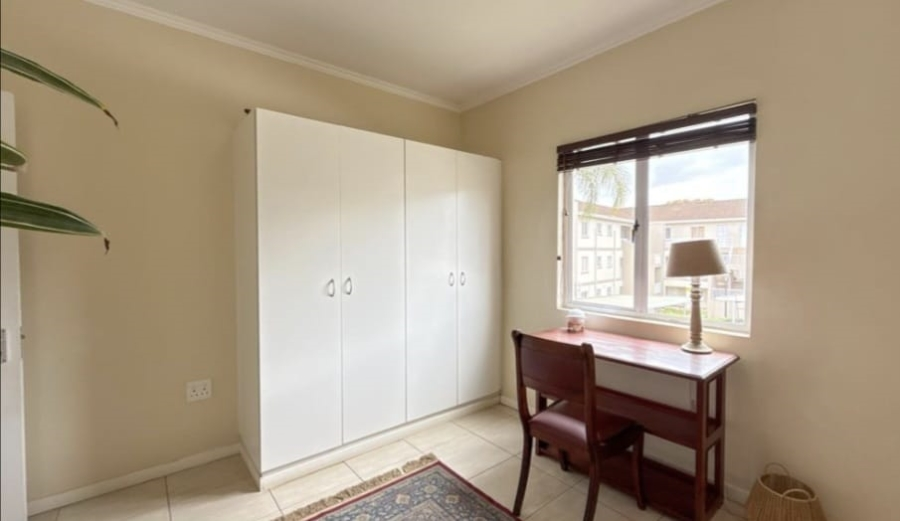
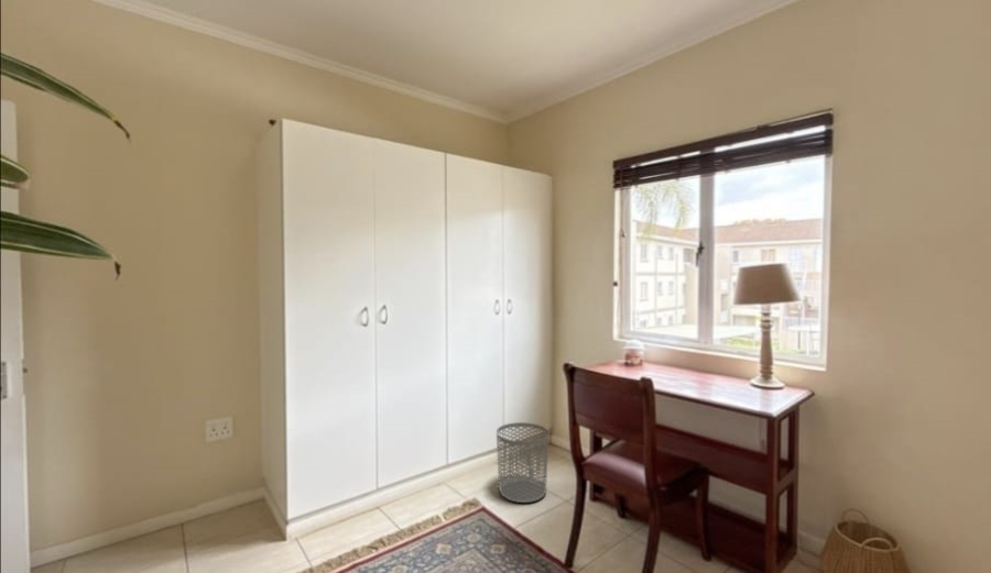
+ waste bin (522, 461)
